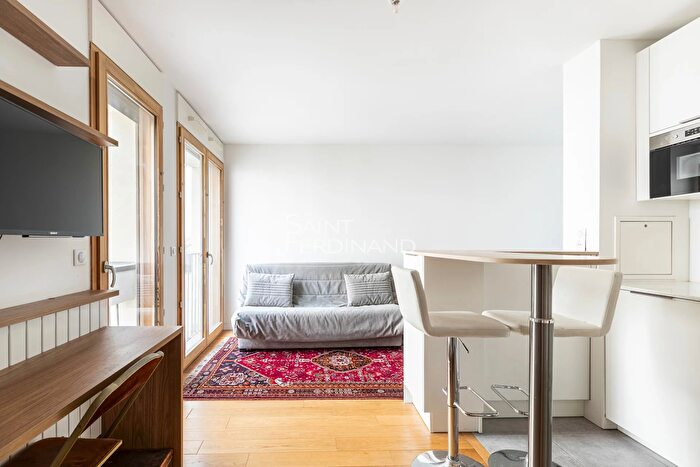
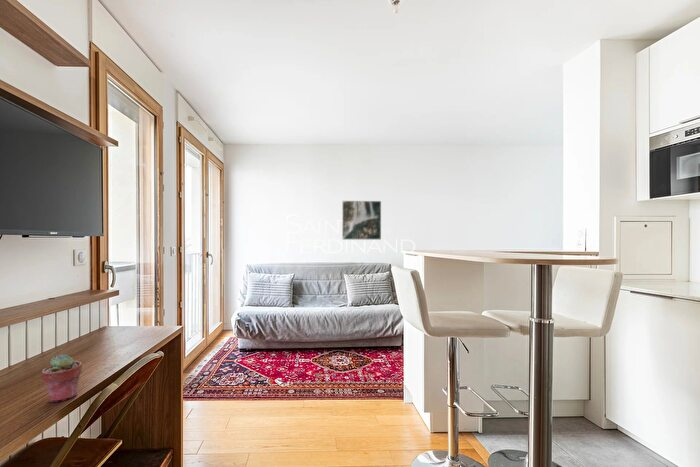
+ potted succulent (62, 375)
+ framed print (361, 220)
